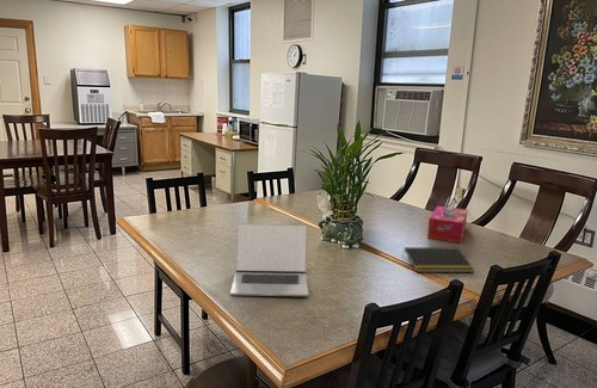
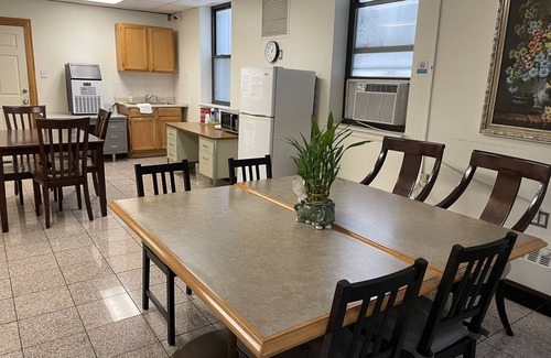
- notepad (437, 259)
- laptop (270, 258)
- tissue box (448, 223)
